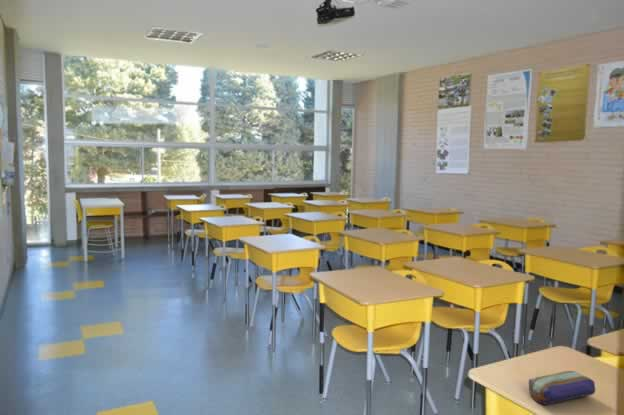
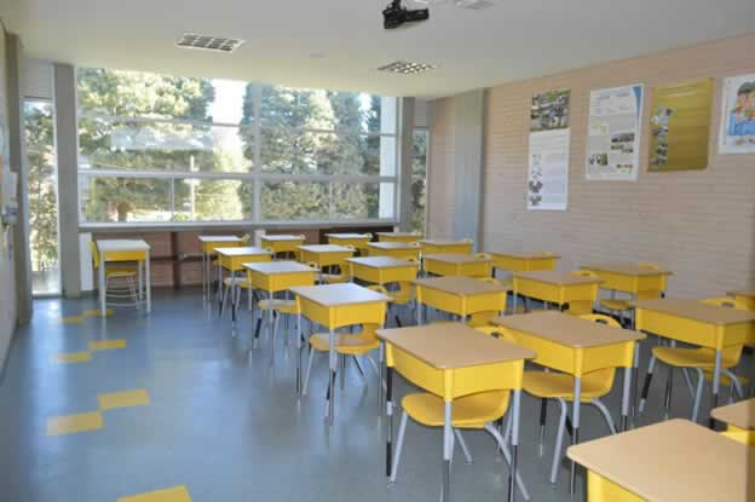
- pencil case (562, 387)
